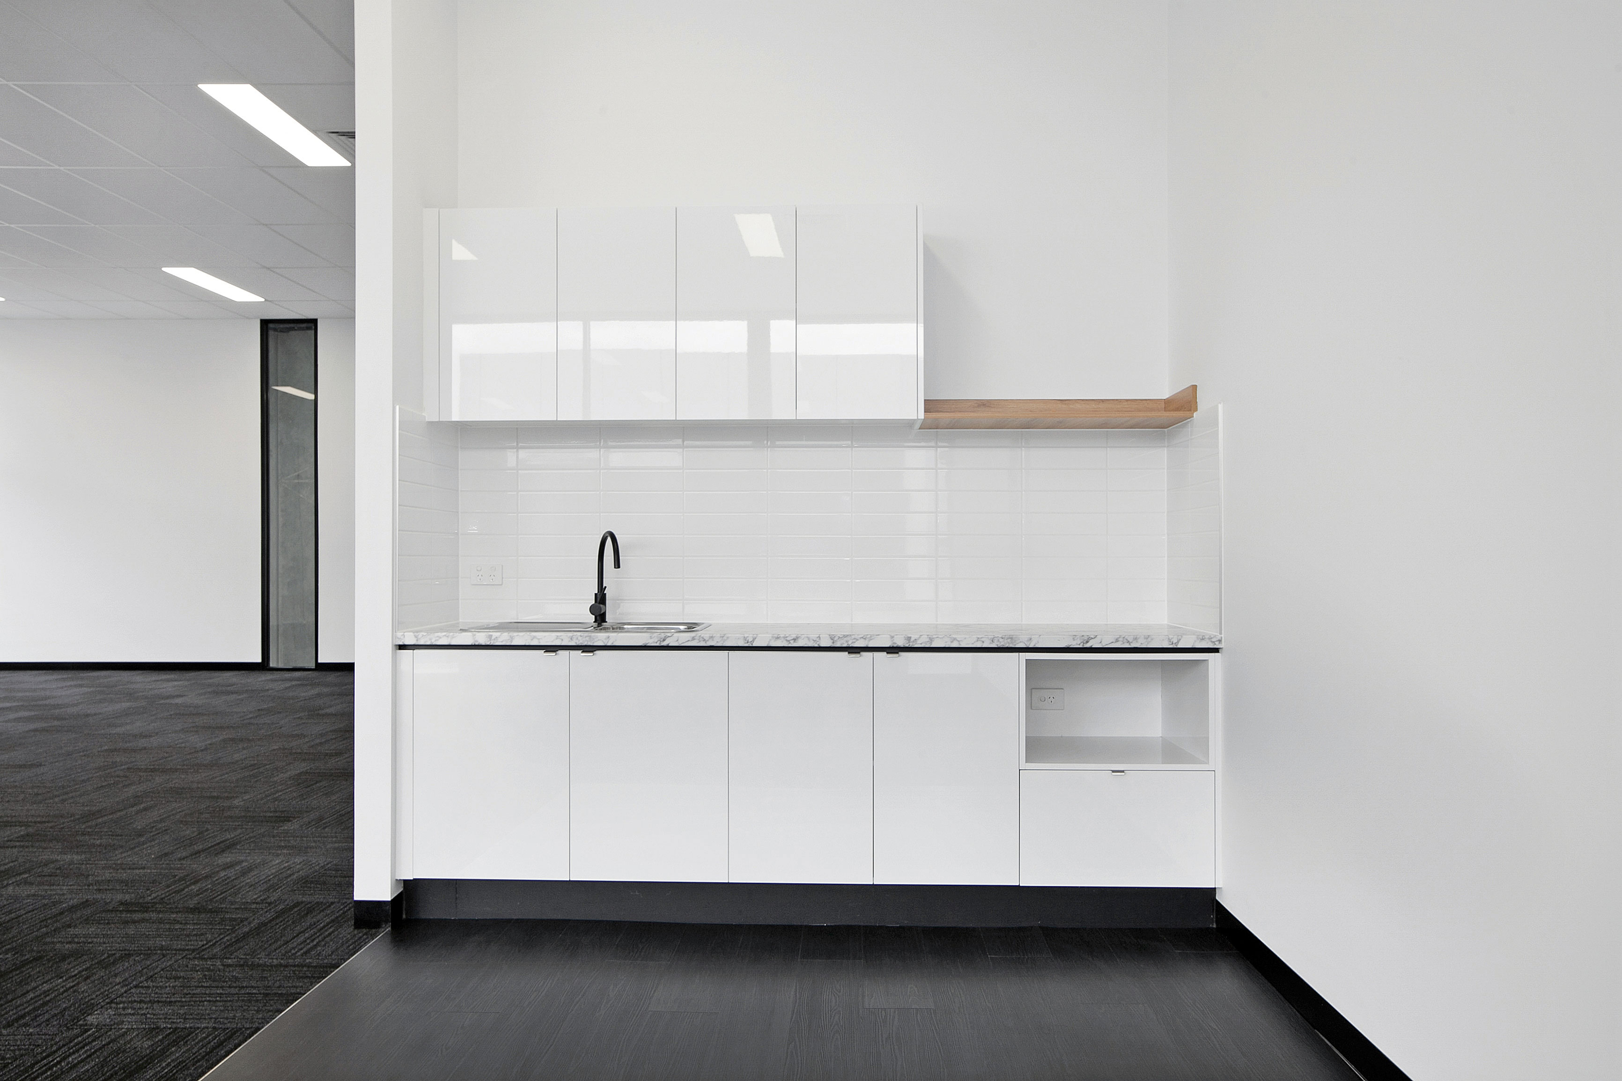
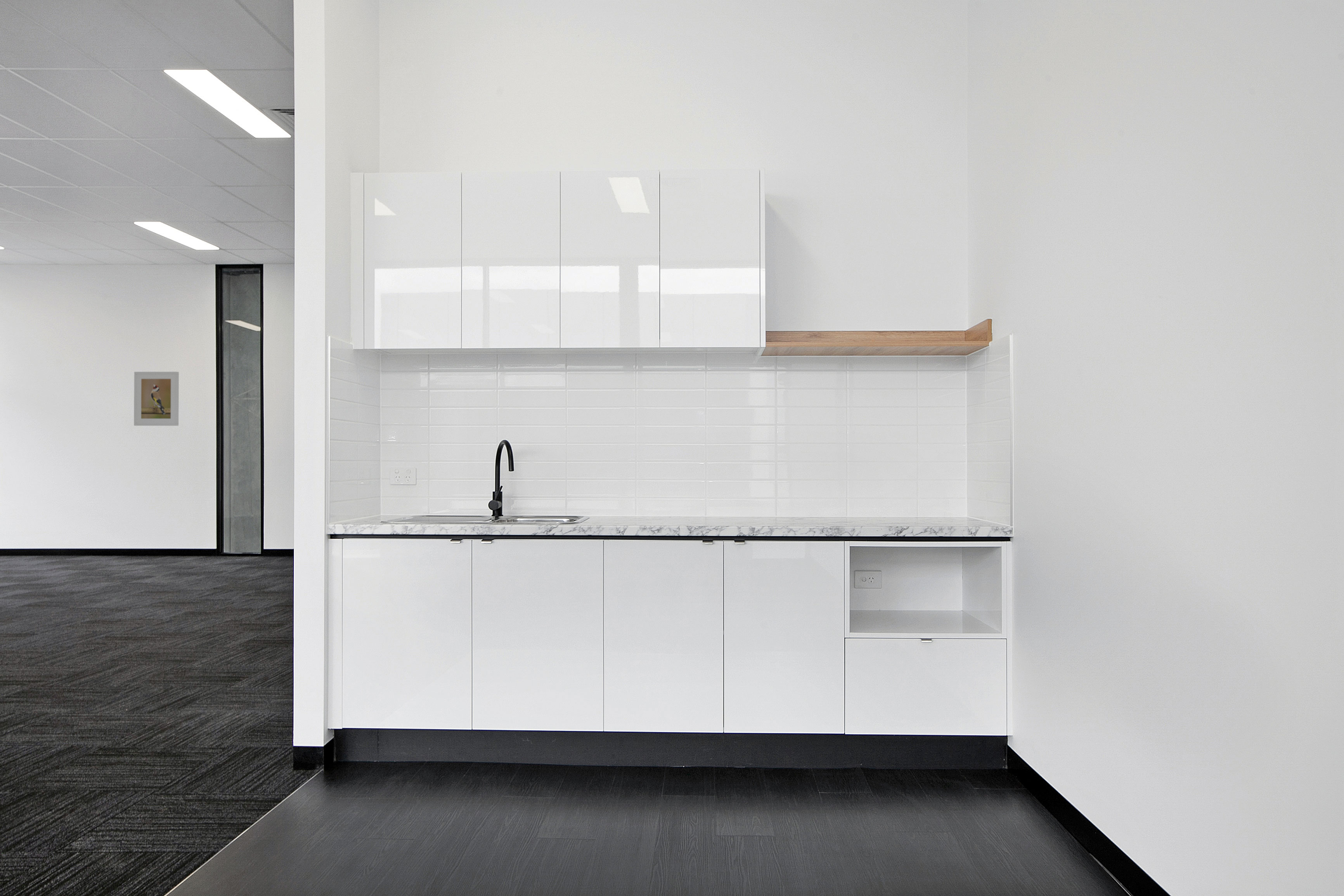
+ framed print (156, 399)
